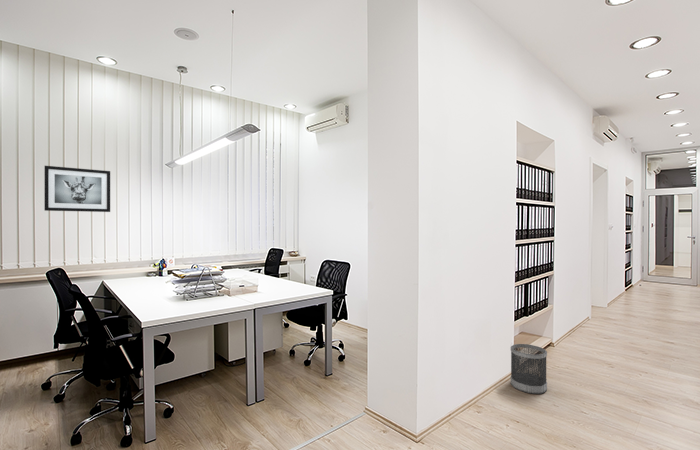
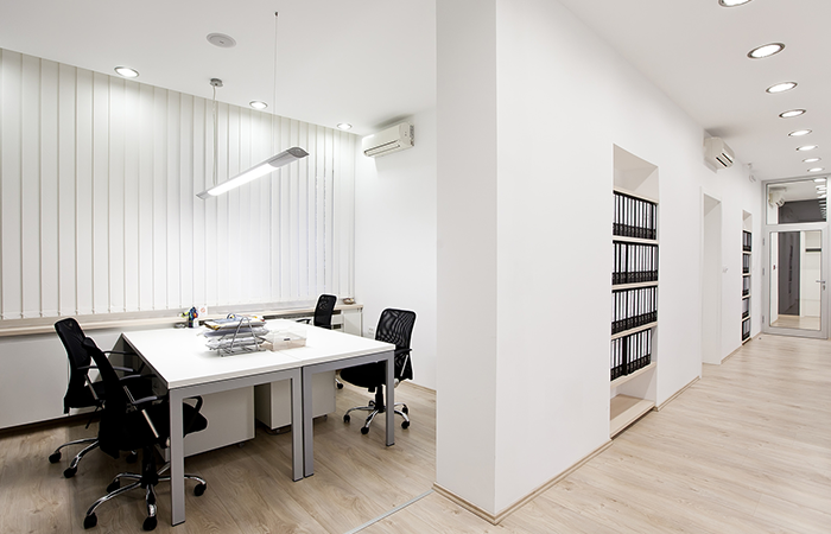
- wastebasket (528, 367)
- wall art (78, 189)
